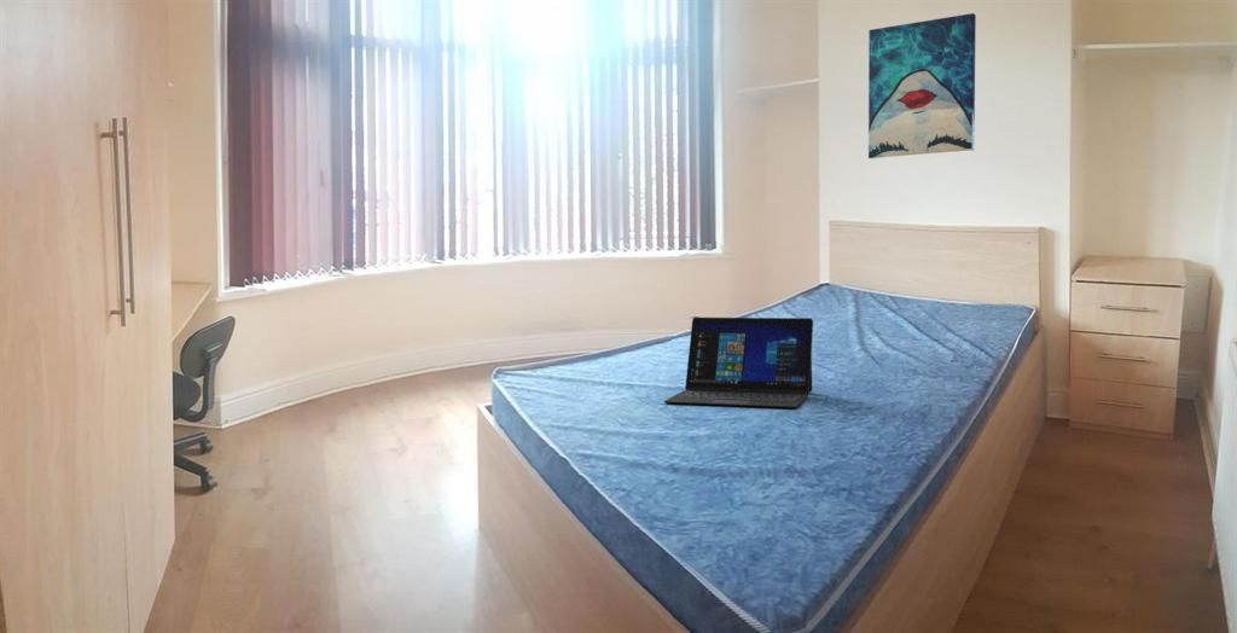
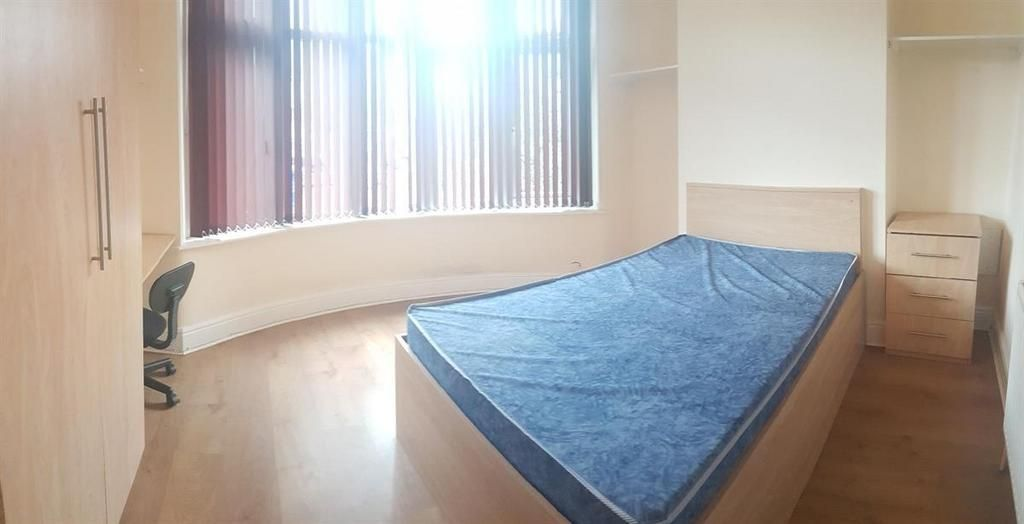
- laptop (741, 359)
- wall art (919, 88)
